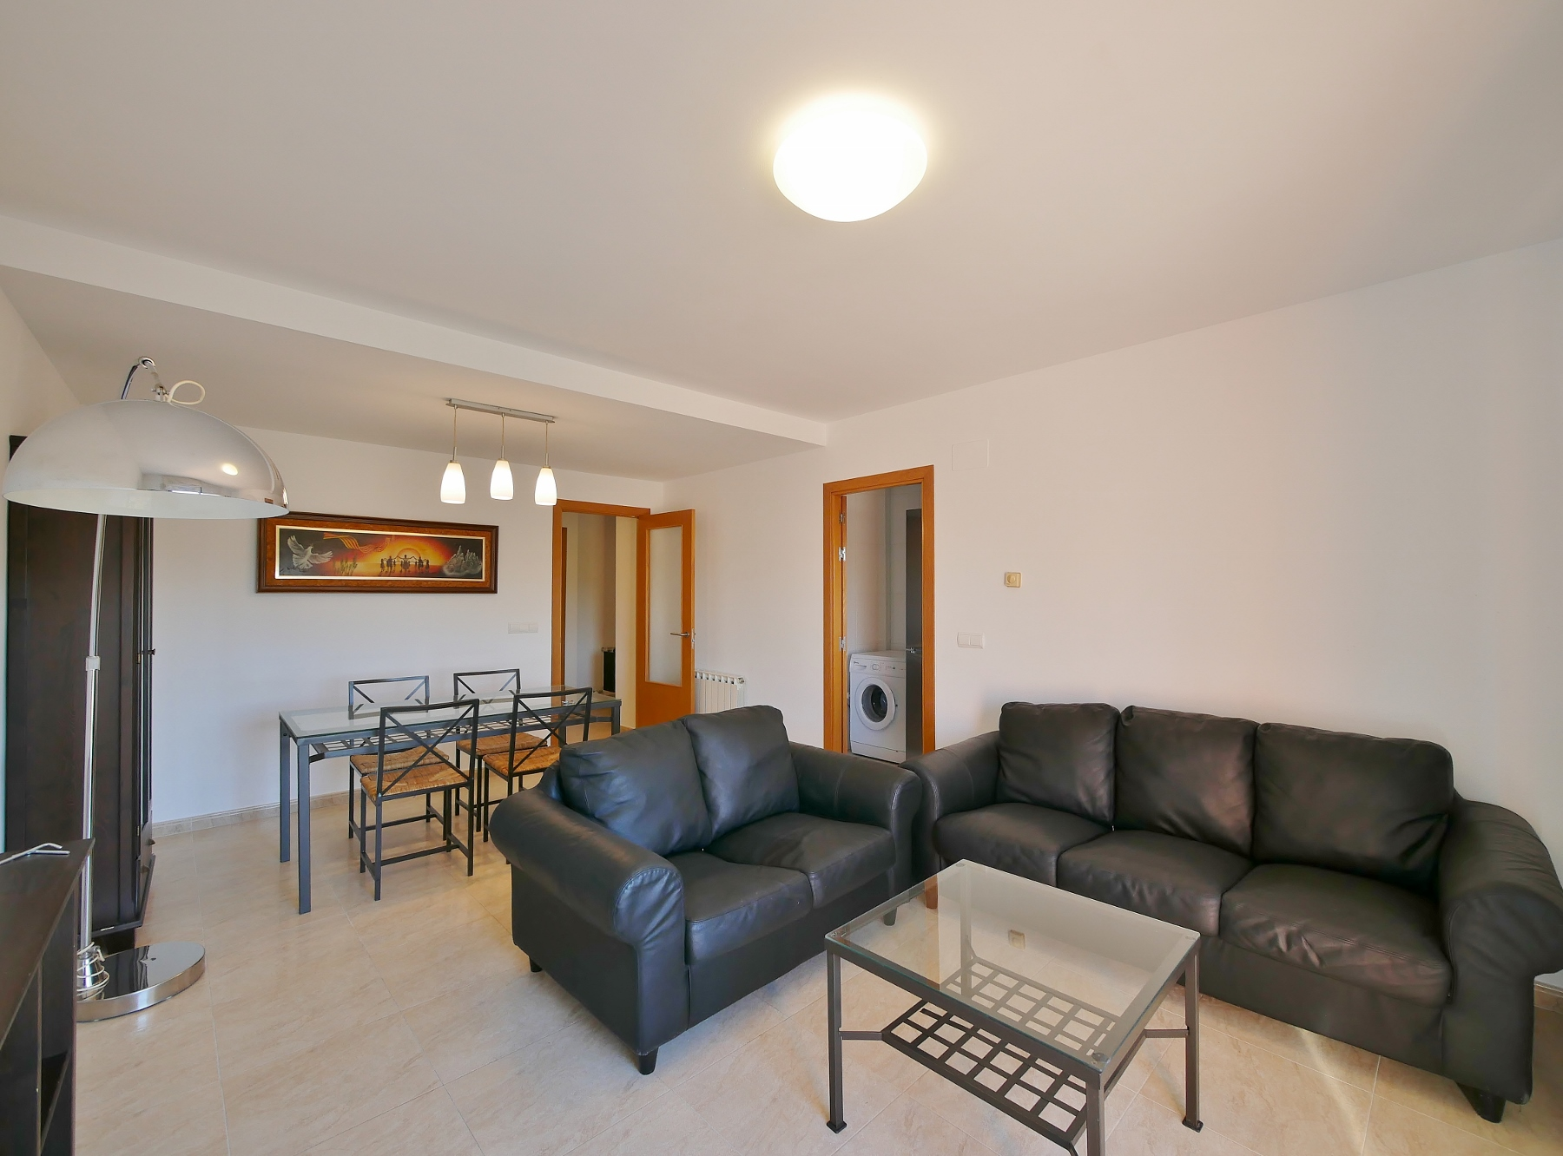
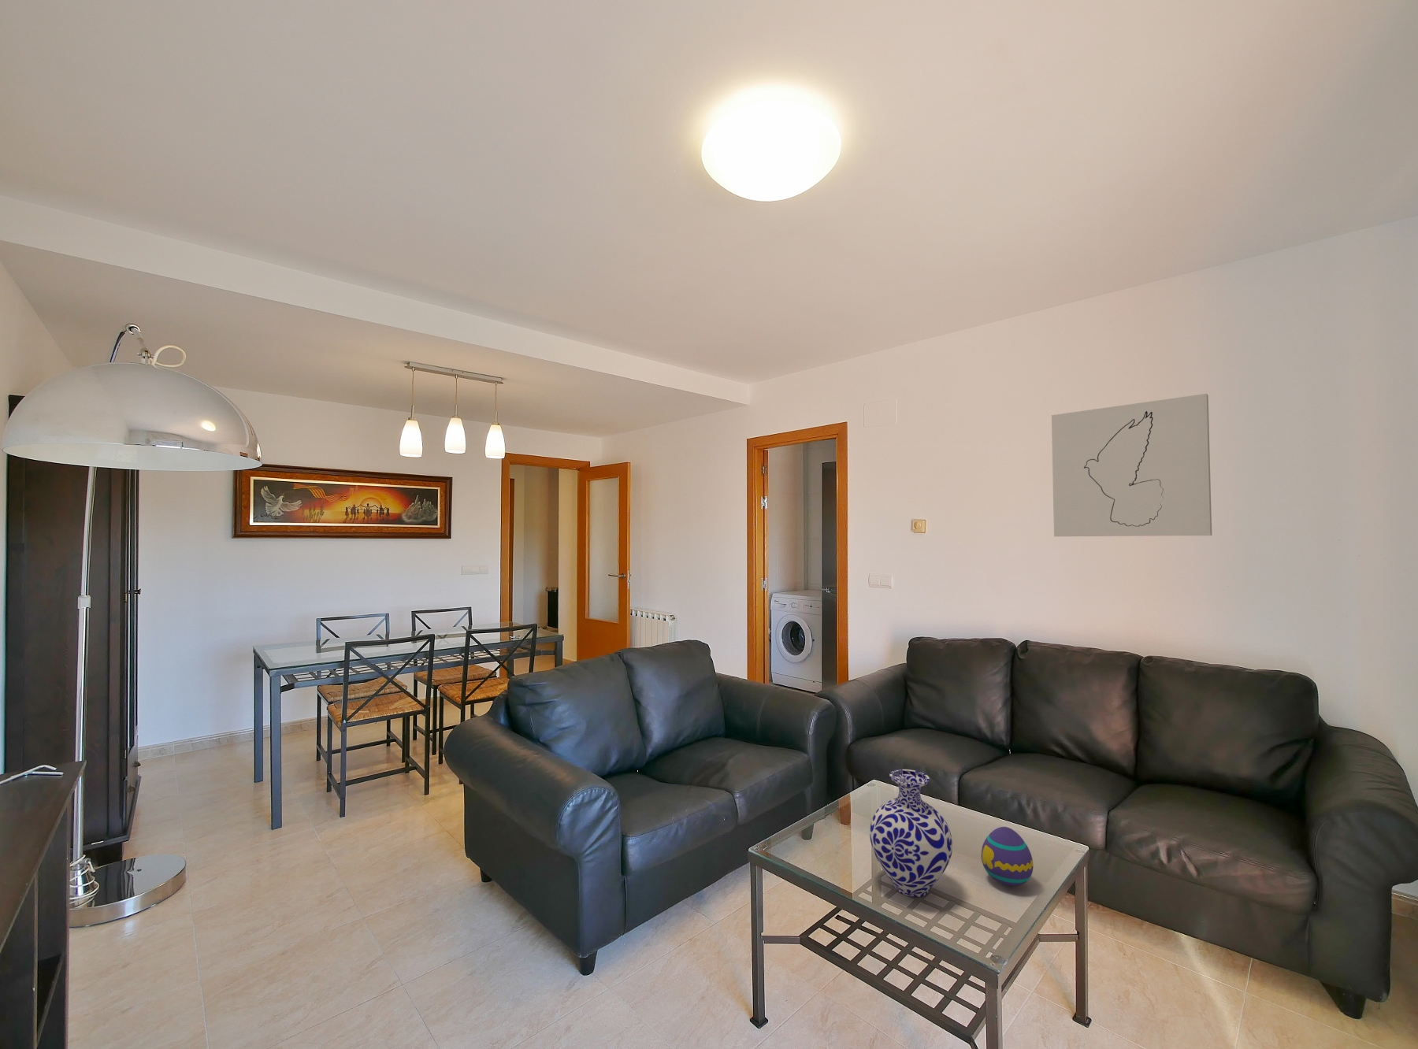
+ vase (910, 832)
+ decorative egg (1006, 854)
+ wall art (1125, 471)
